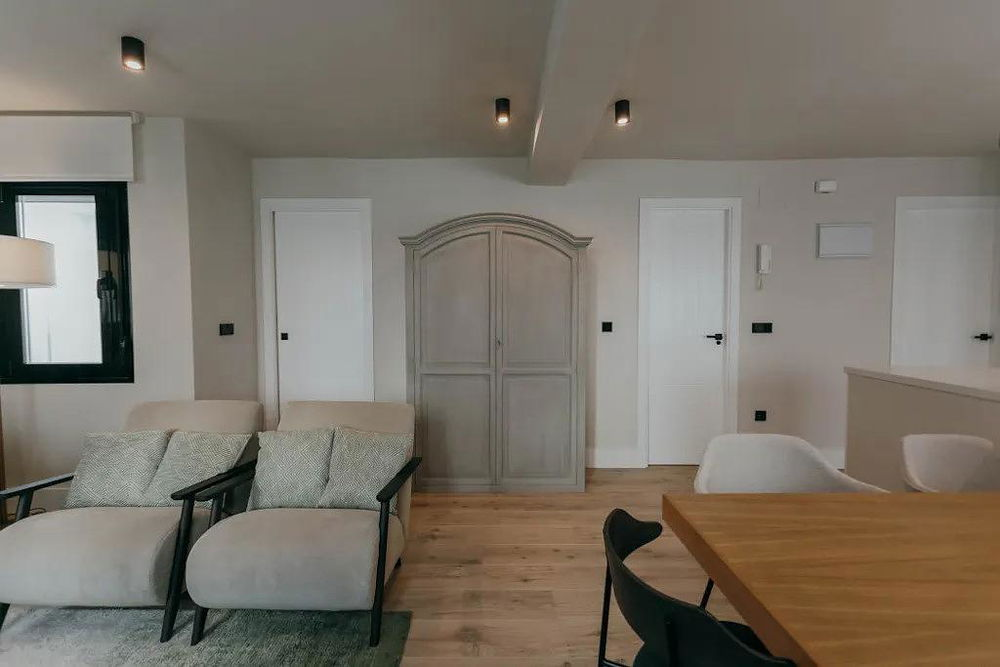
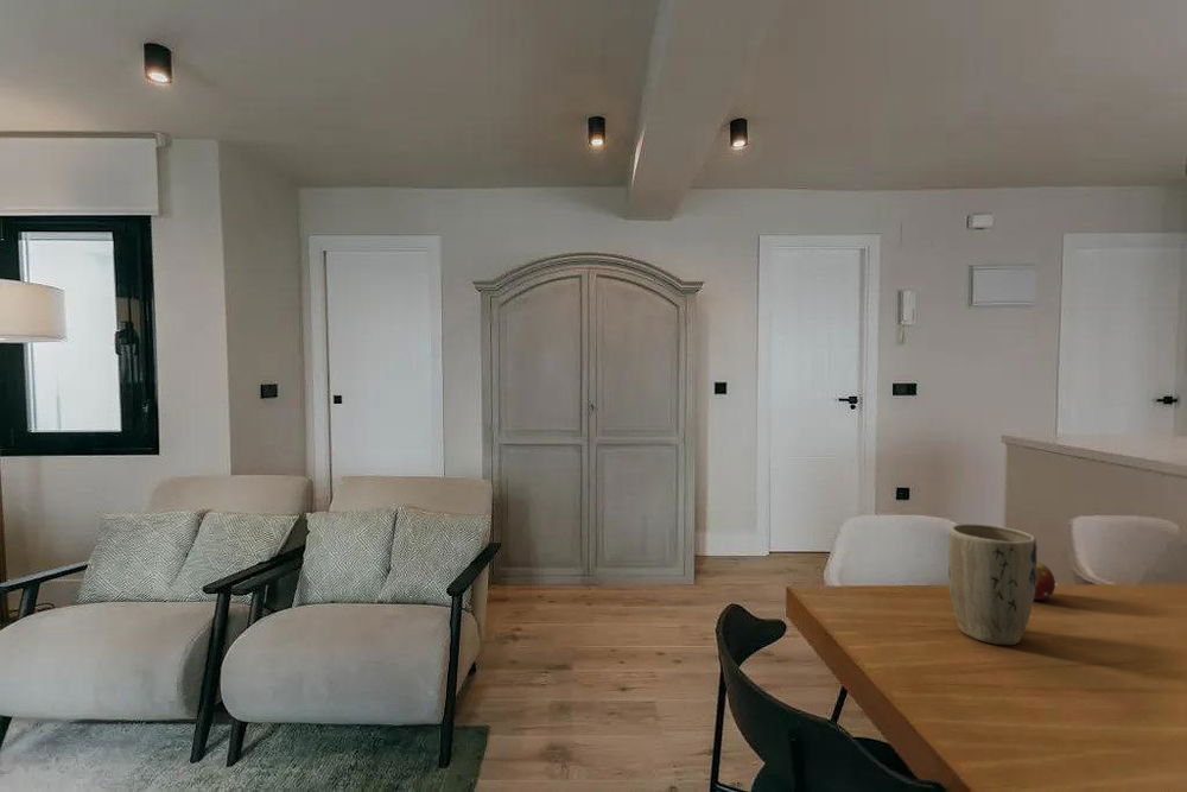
+ plant pot (990, 583)
+ fruit (1036, 578)
